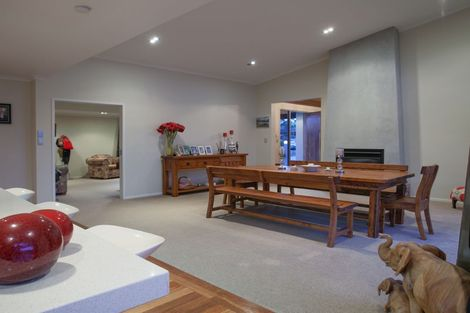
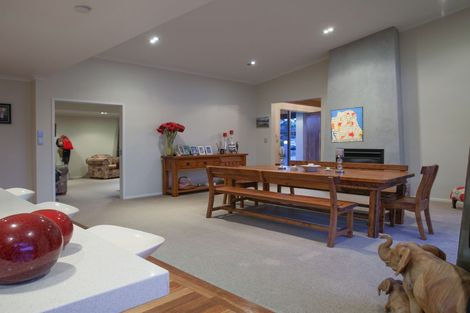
+ wall art (346, 125)
